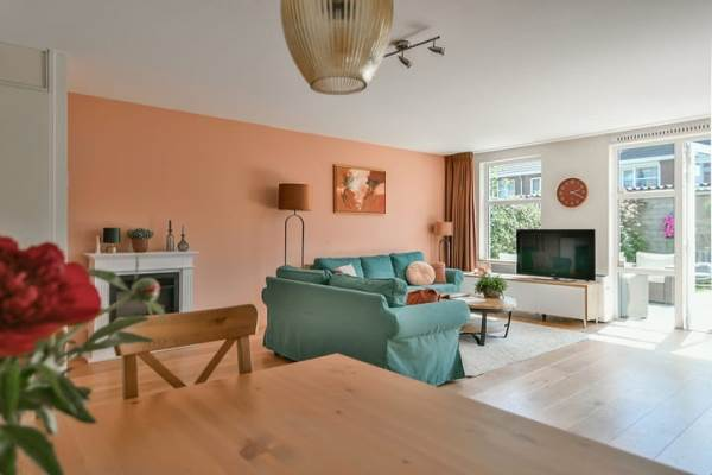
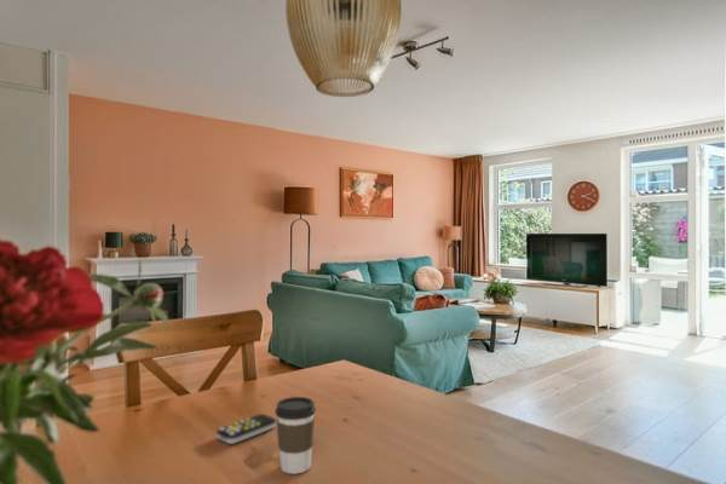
+ remote control (247, 427)
+ coffee cup (295, 434)
